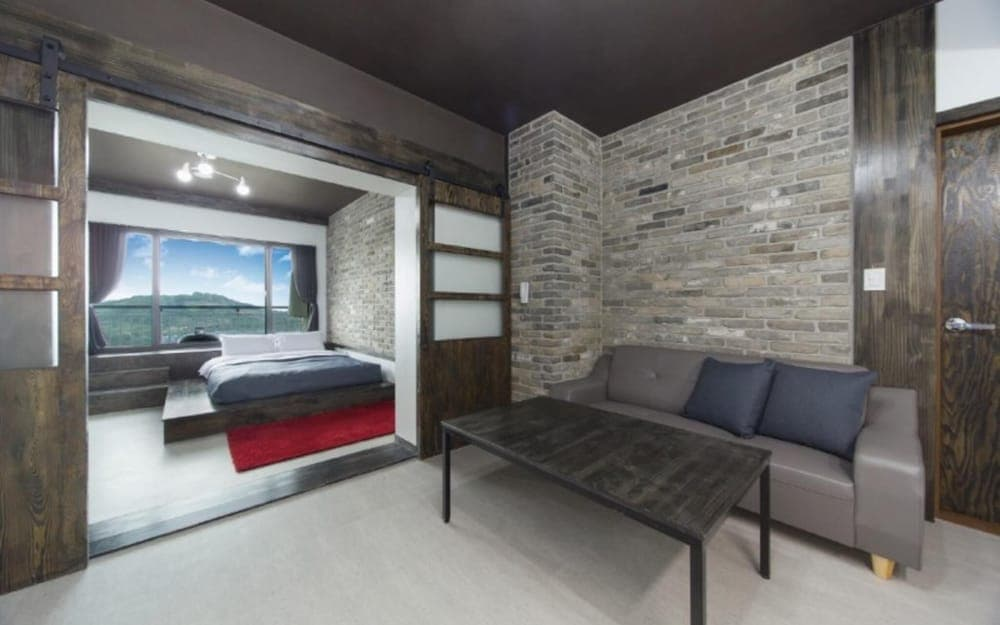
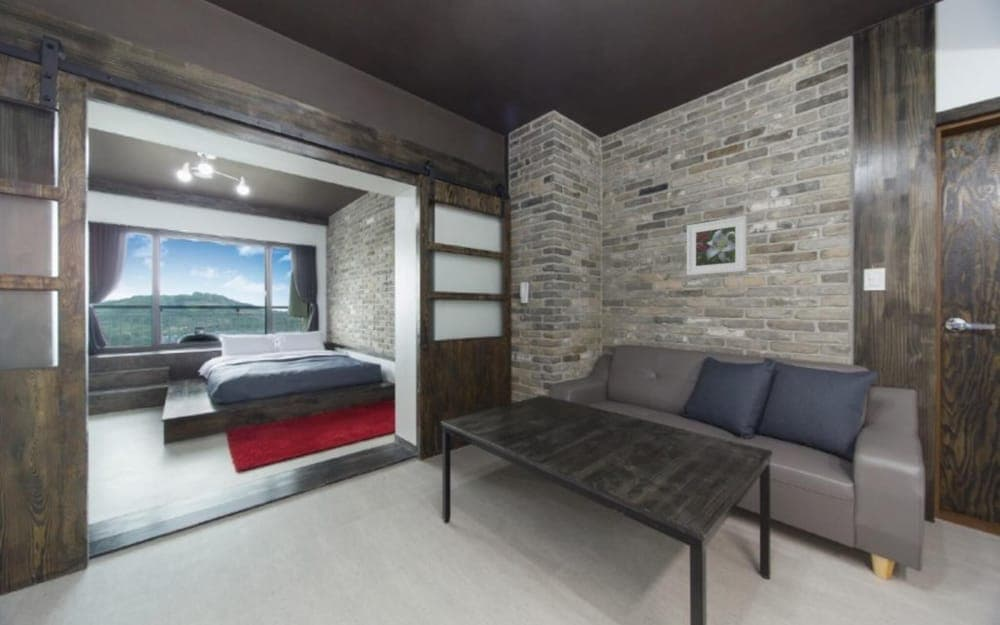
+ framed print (715, 247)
